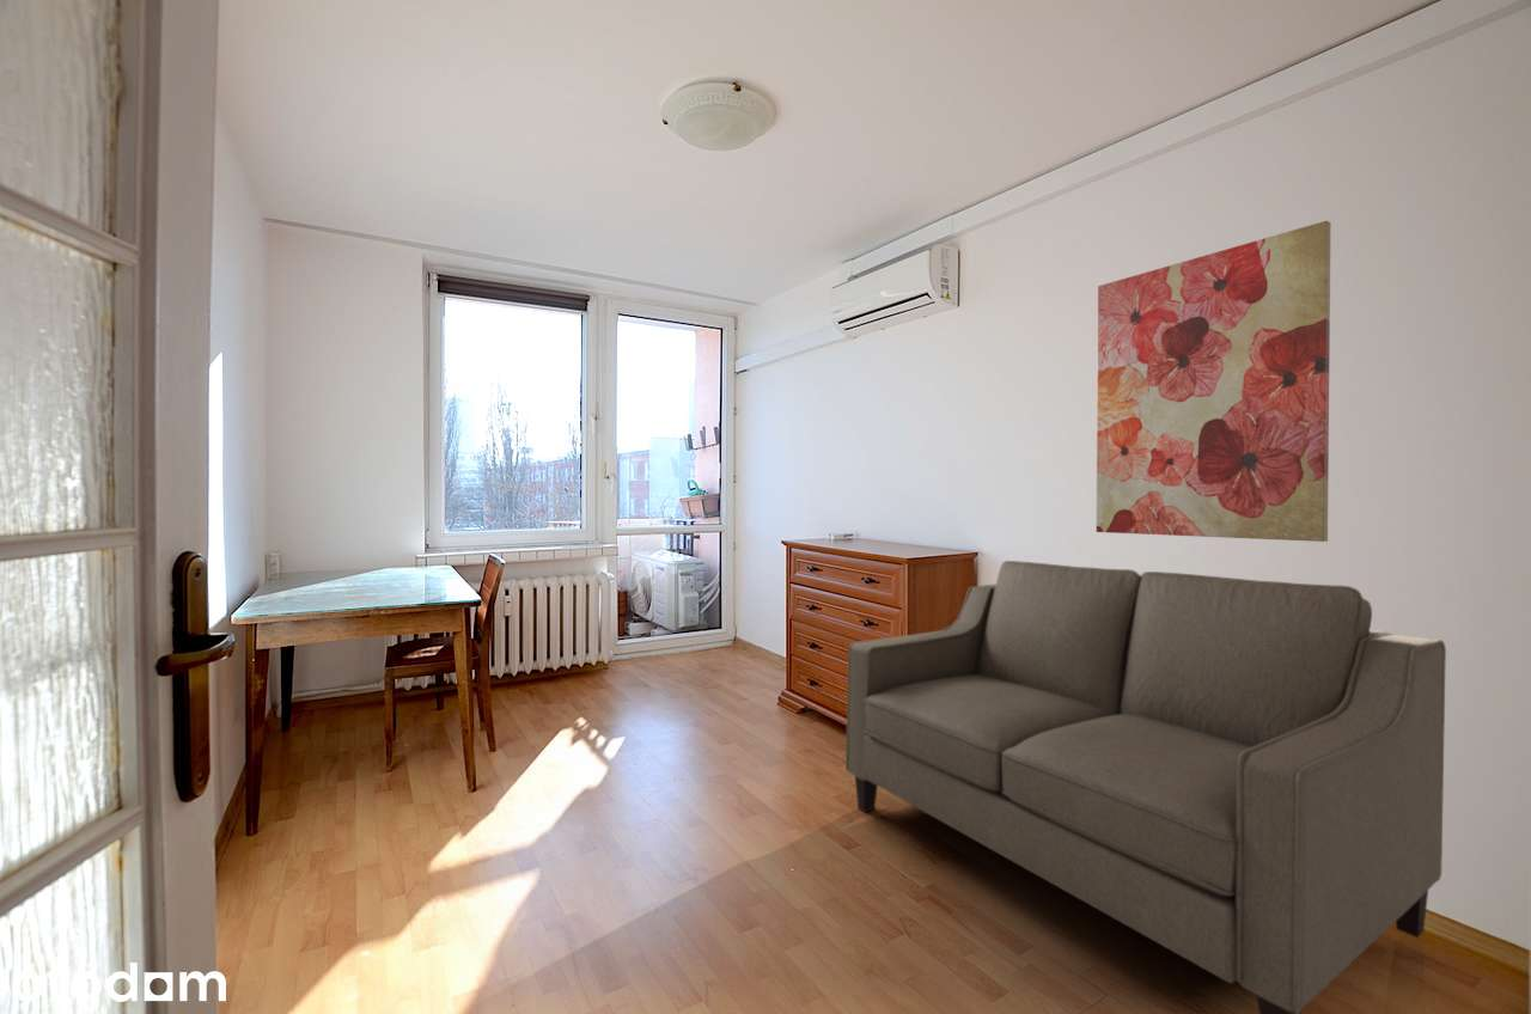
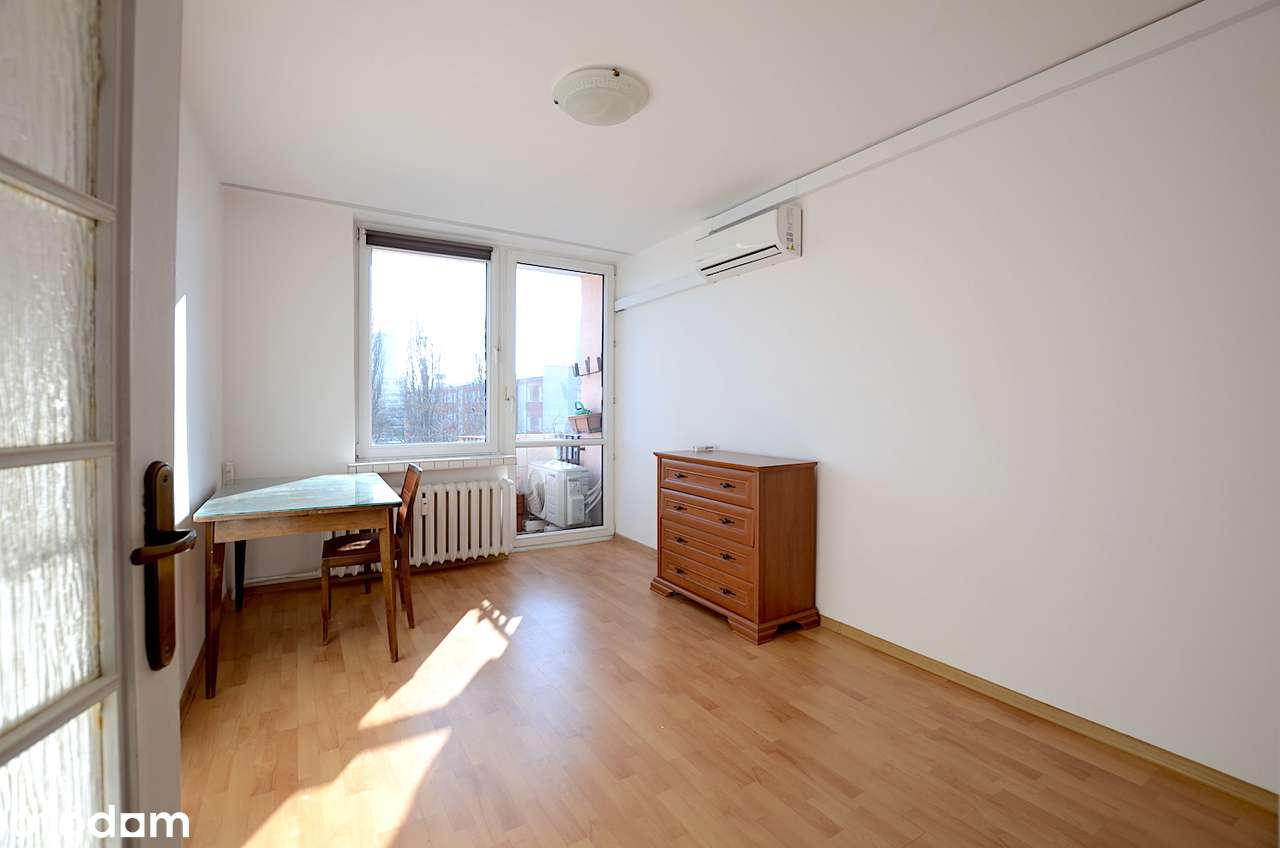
- wall art (1197, 397)
- sofa (1092, 716)
